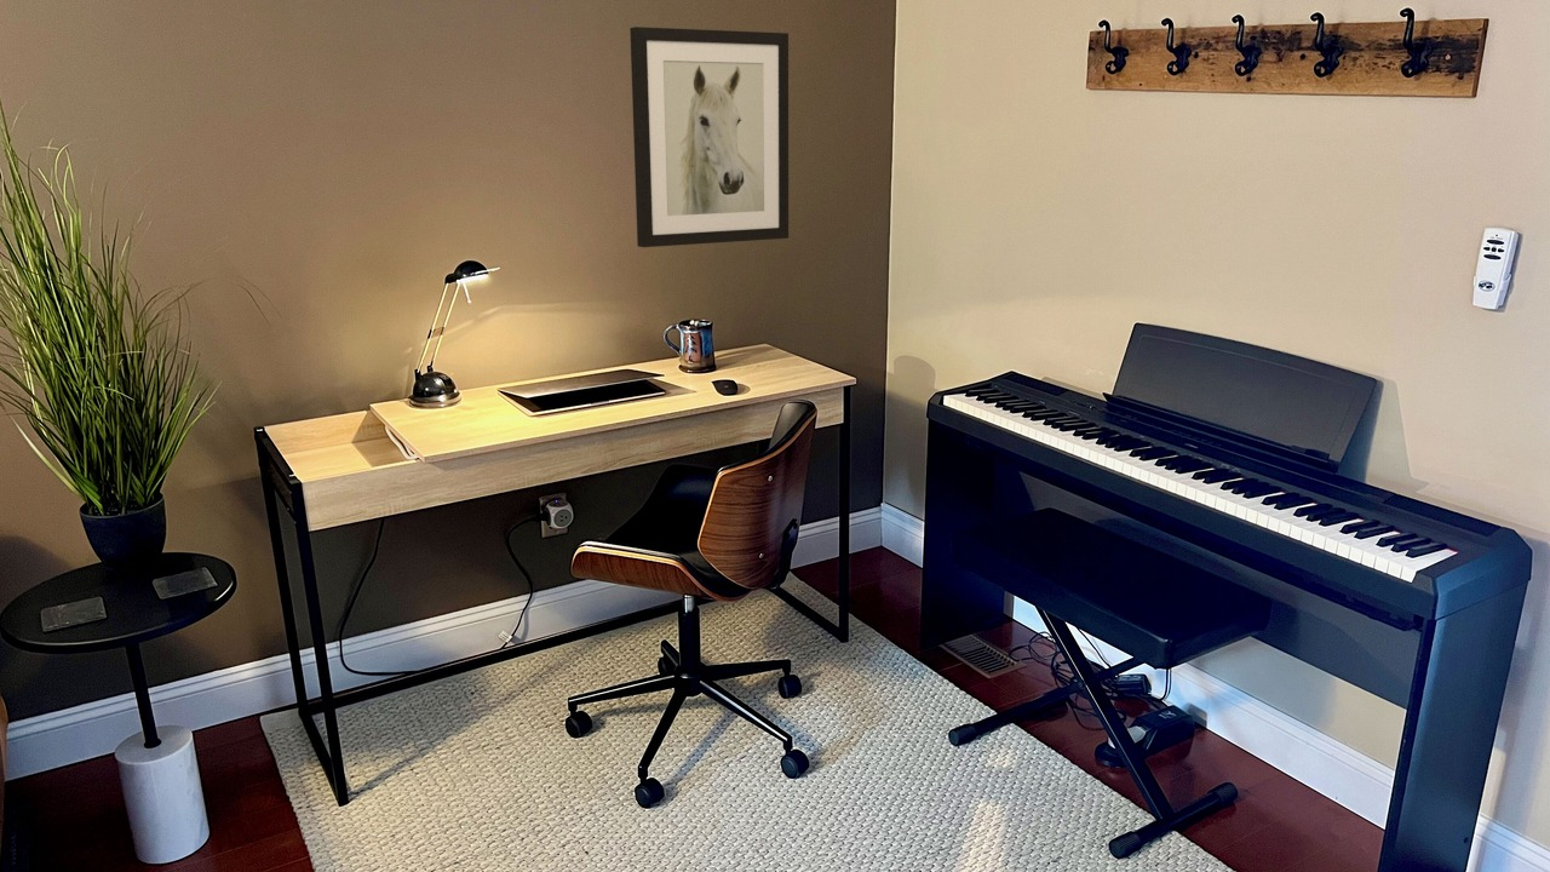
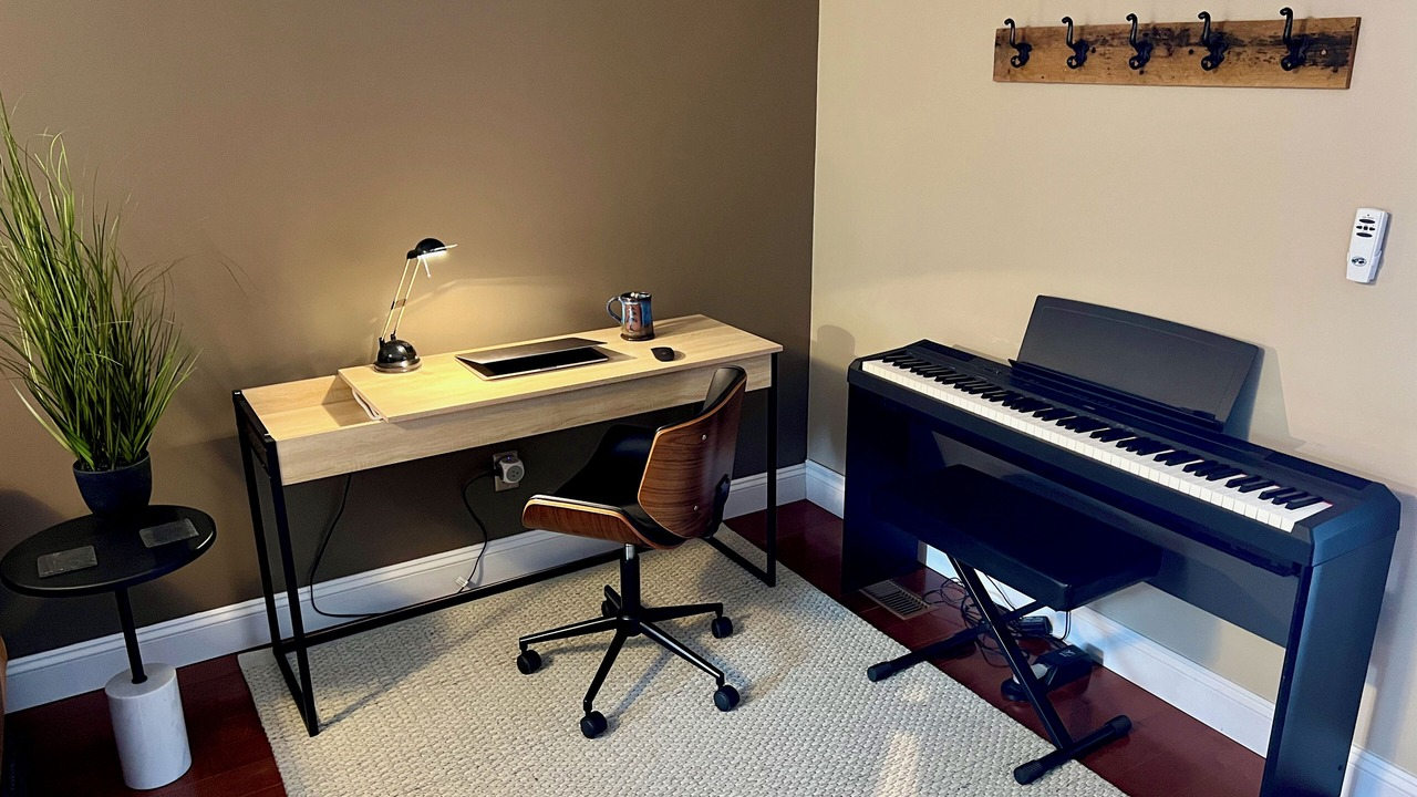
- wall art (713, 138)
